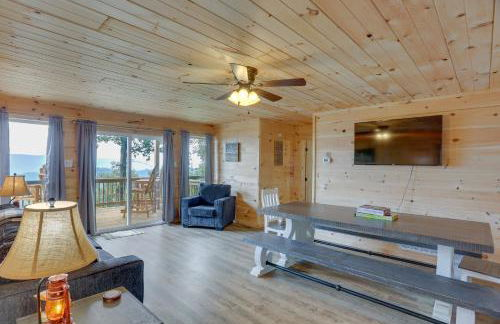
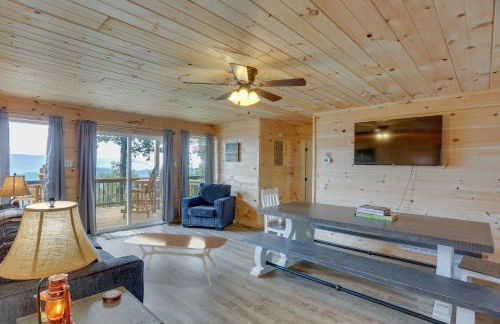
+ coffee table (176, 254)
